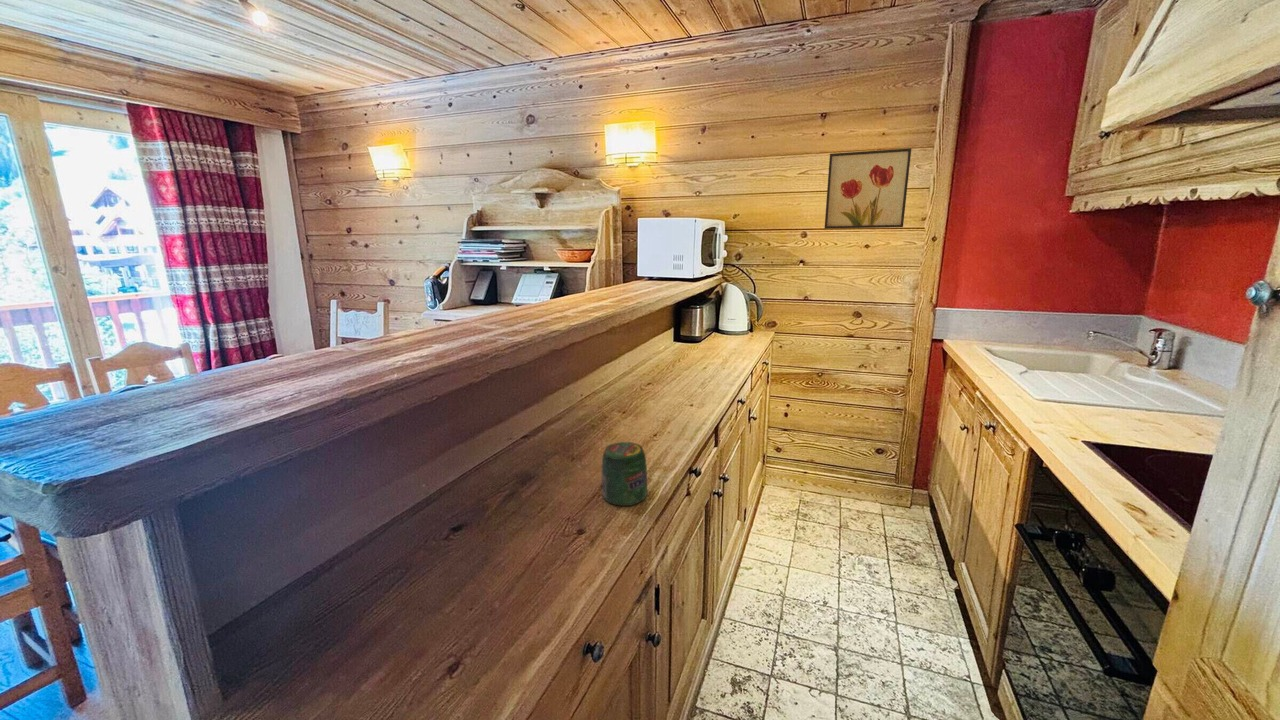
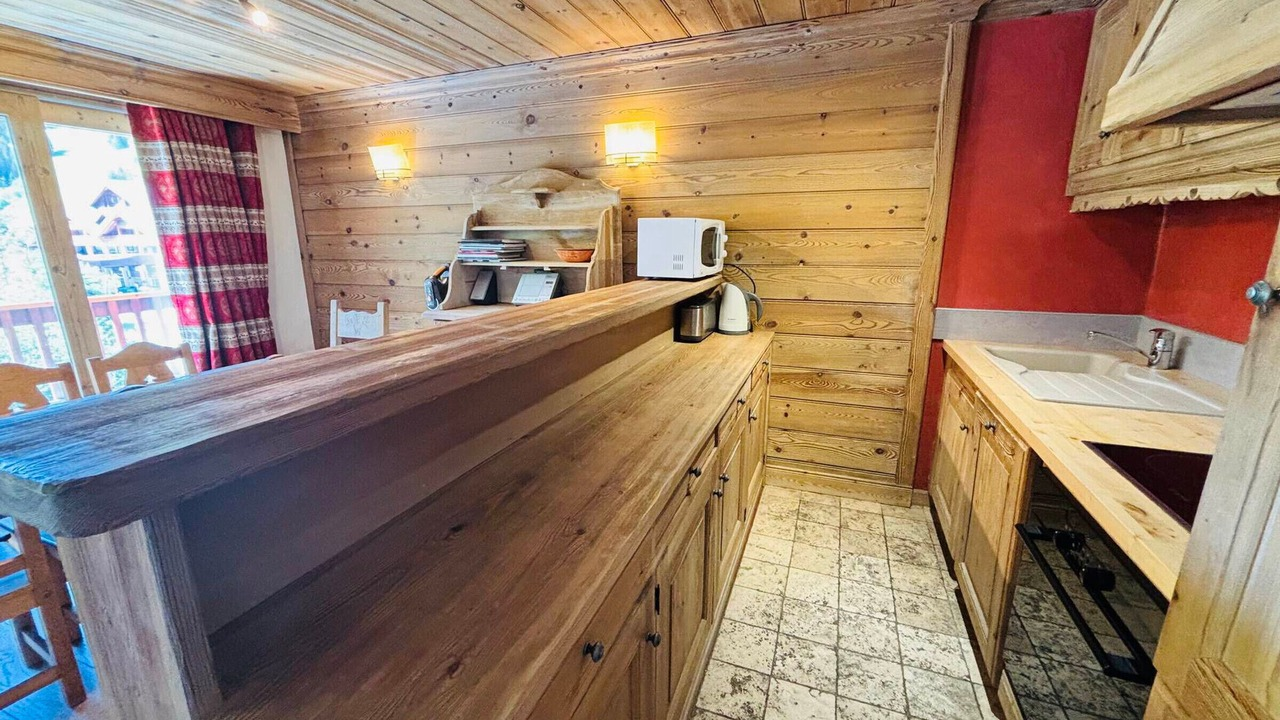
- jar (624, 472)
- wall art (865, 190)
